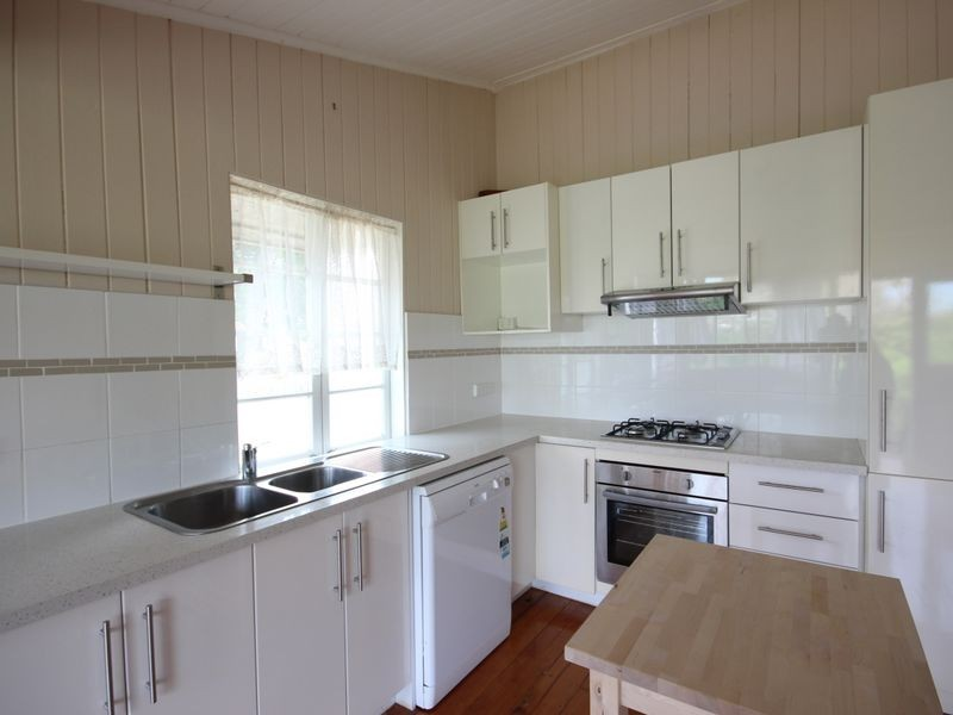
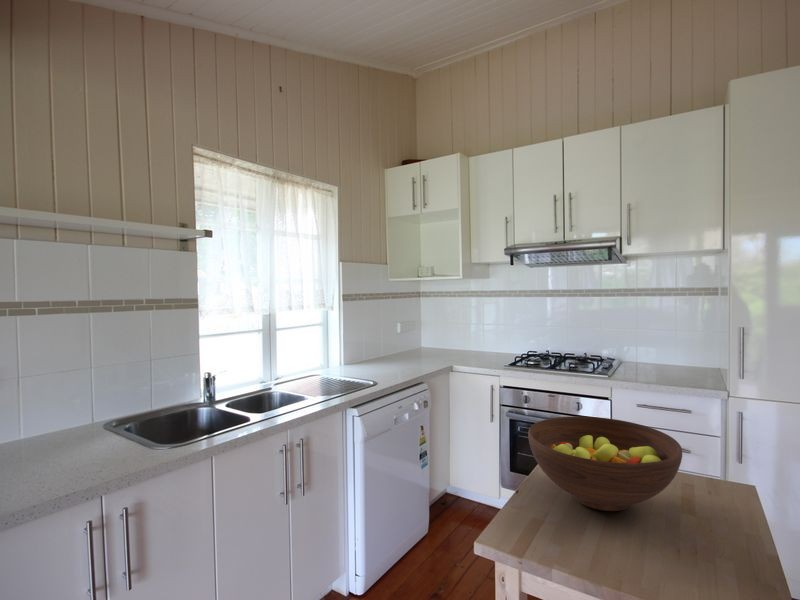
+ fruit bowl (600, 467)
